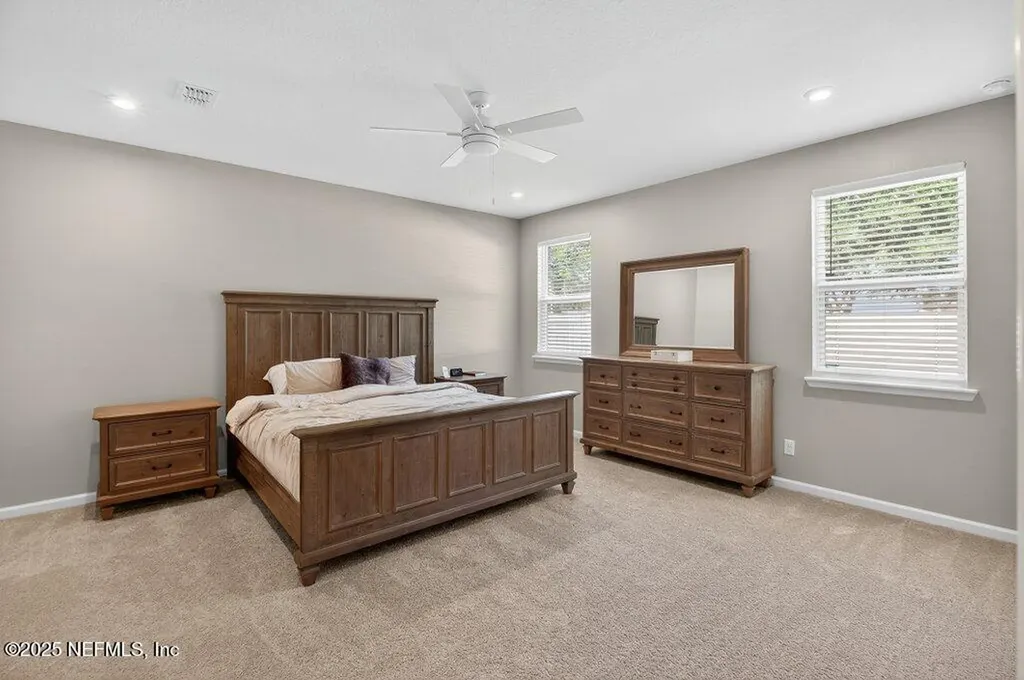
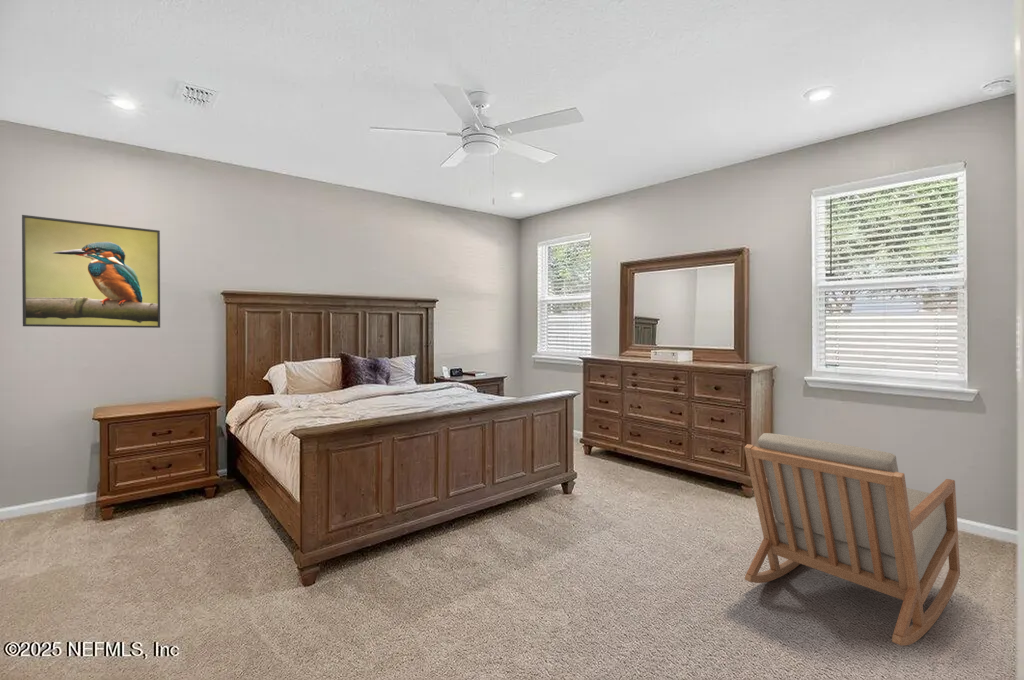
+ chair (852, 513)
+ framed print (95, 275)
